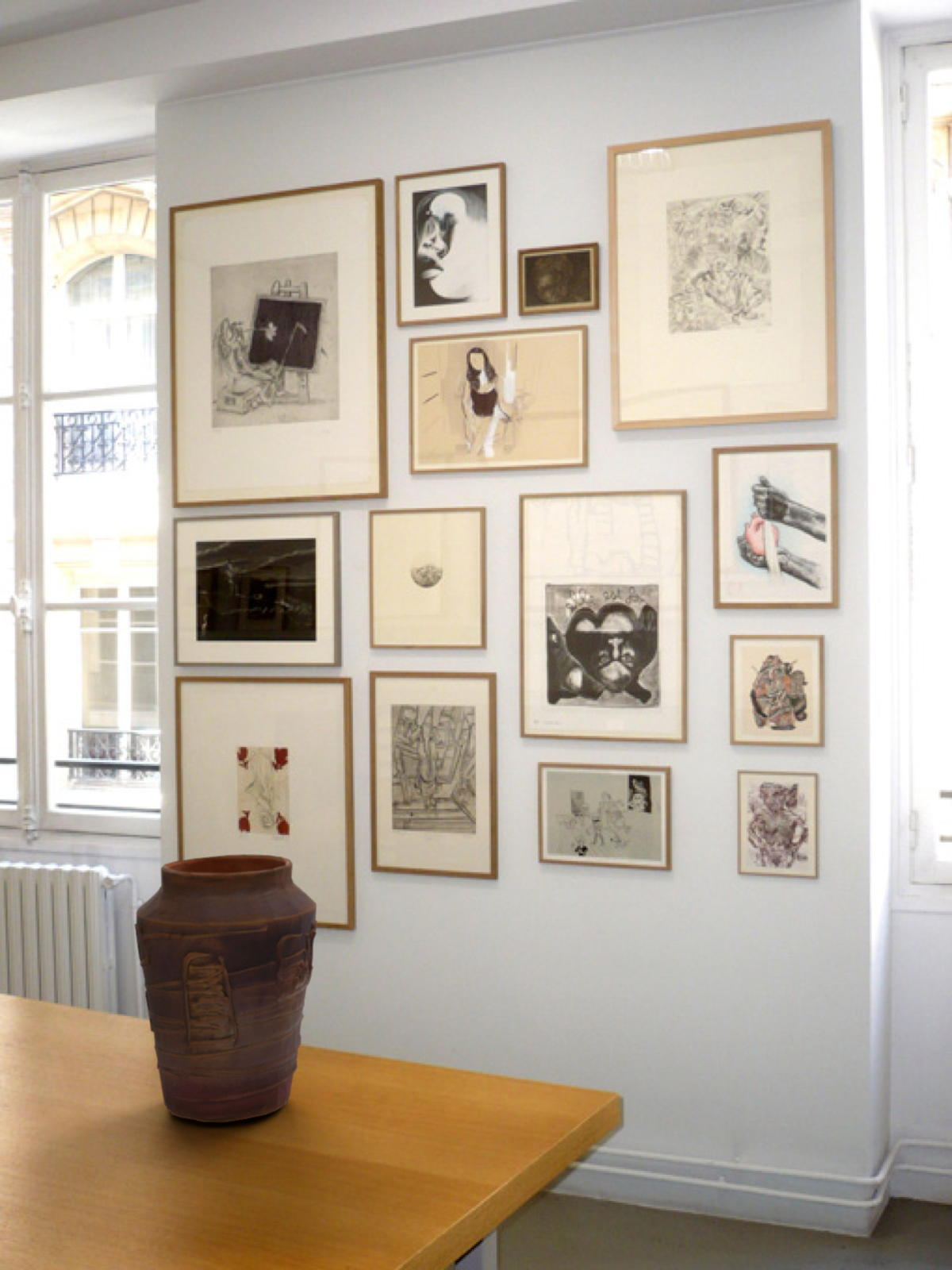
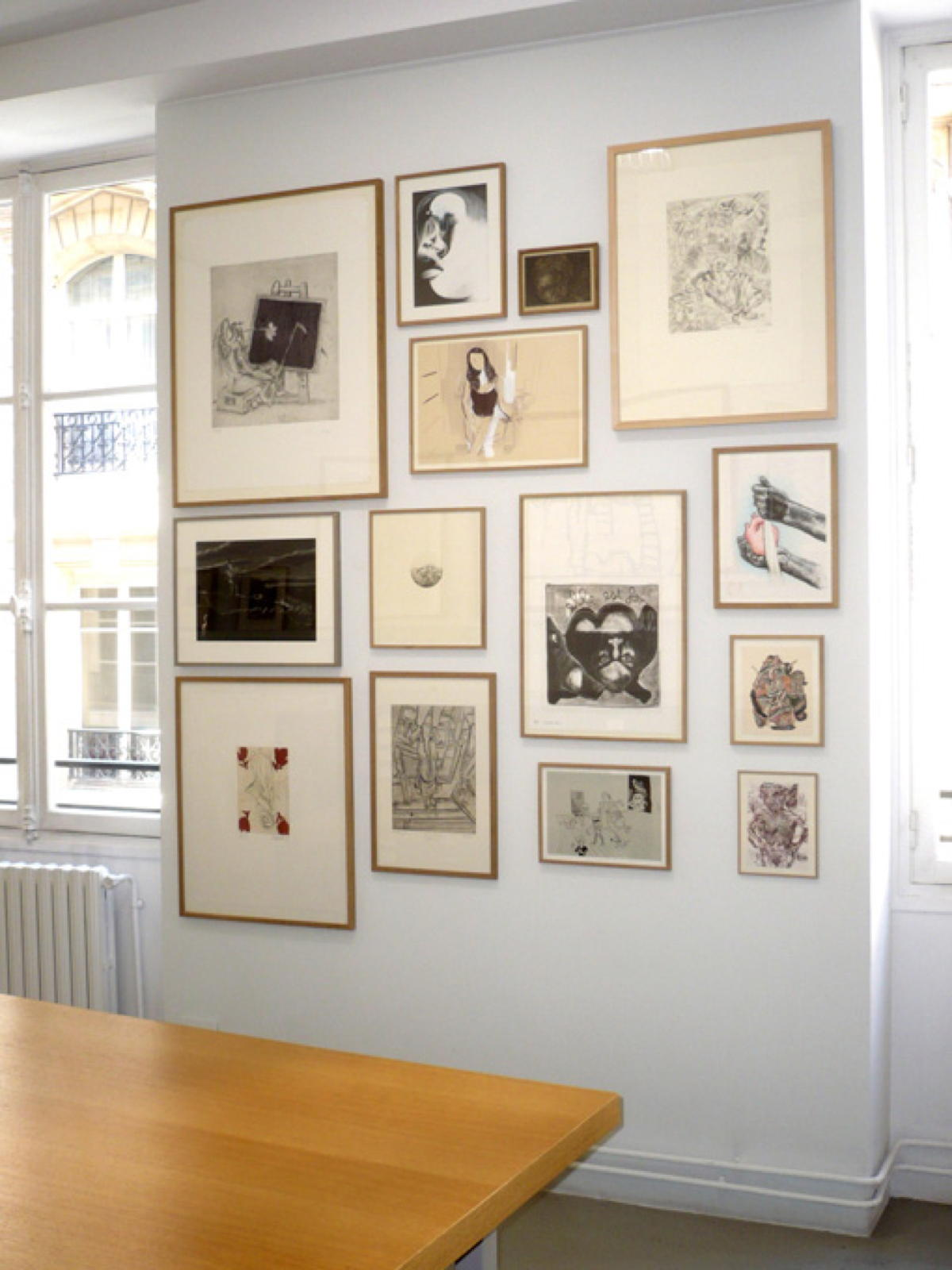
- vase (228, 983)
